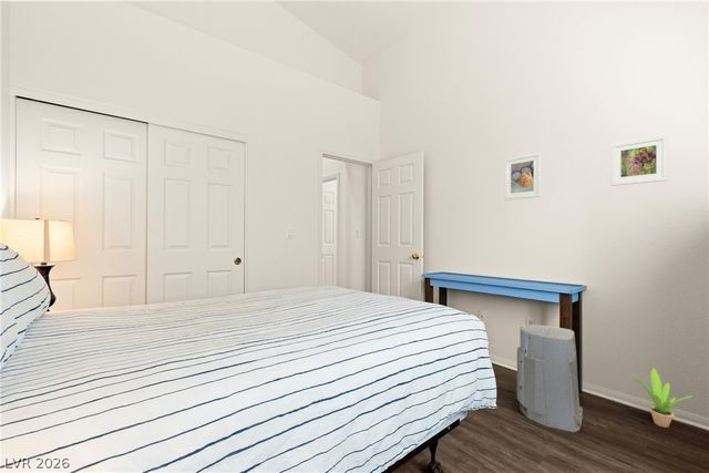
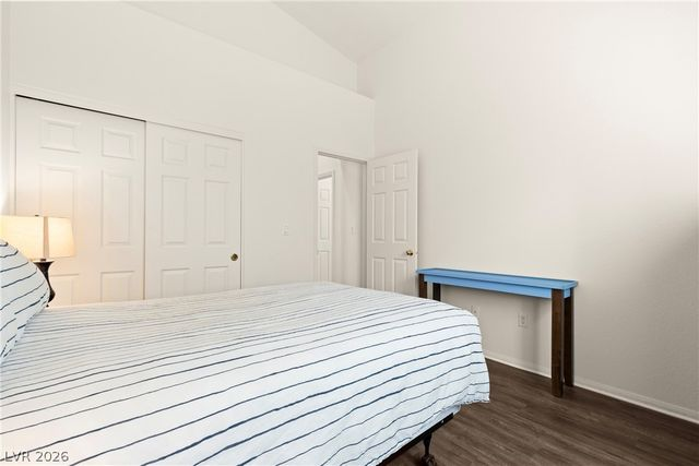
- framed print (522, 177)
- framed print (638, 161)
- potted plant (662, 400)
- air purifier (547, 372)
